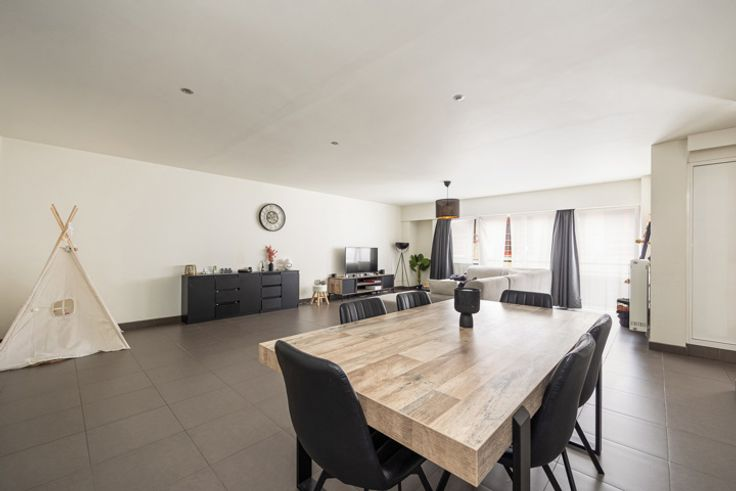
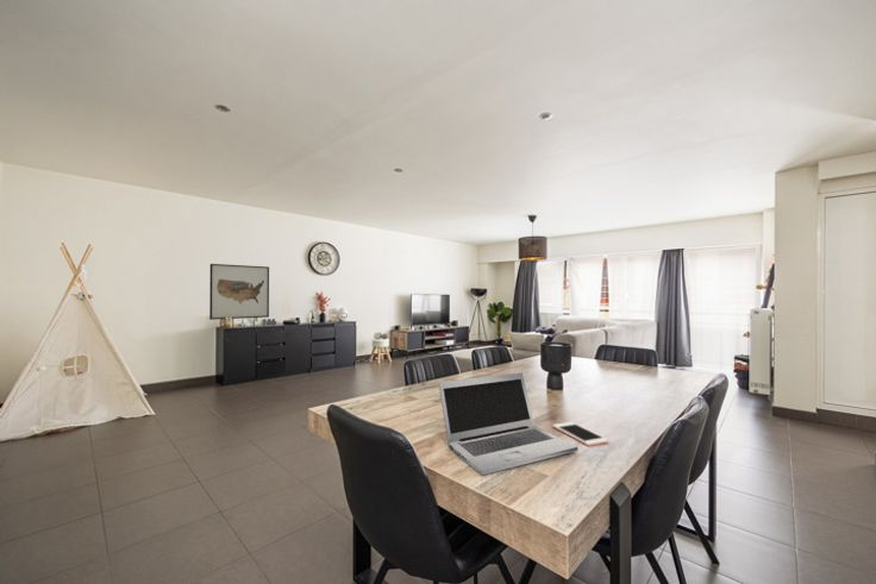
+ cell phone (578, 433)
+ laptop (505, 415)
+ wall art (240, 291)
